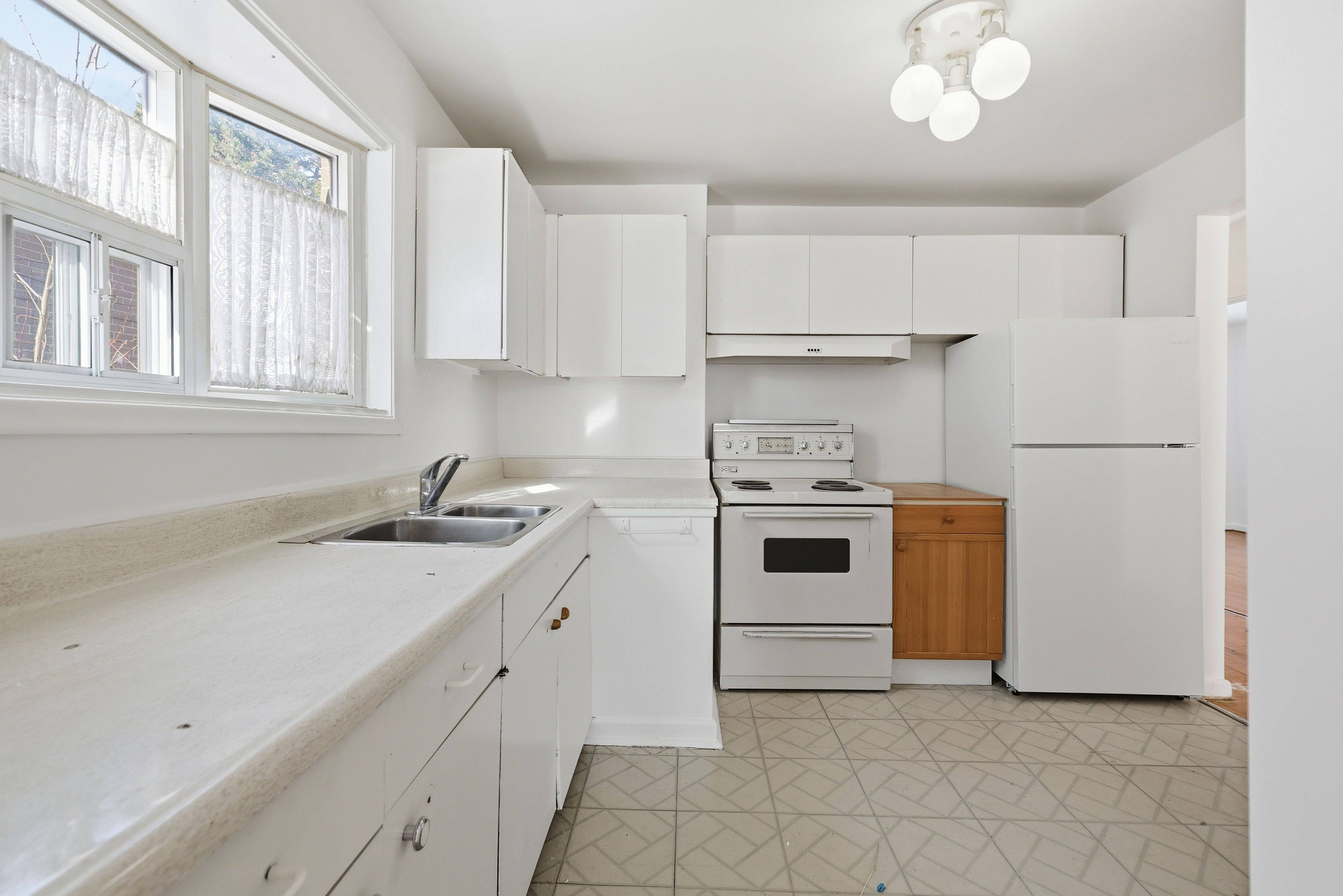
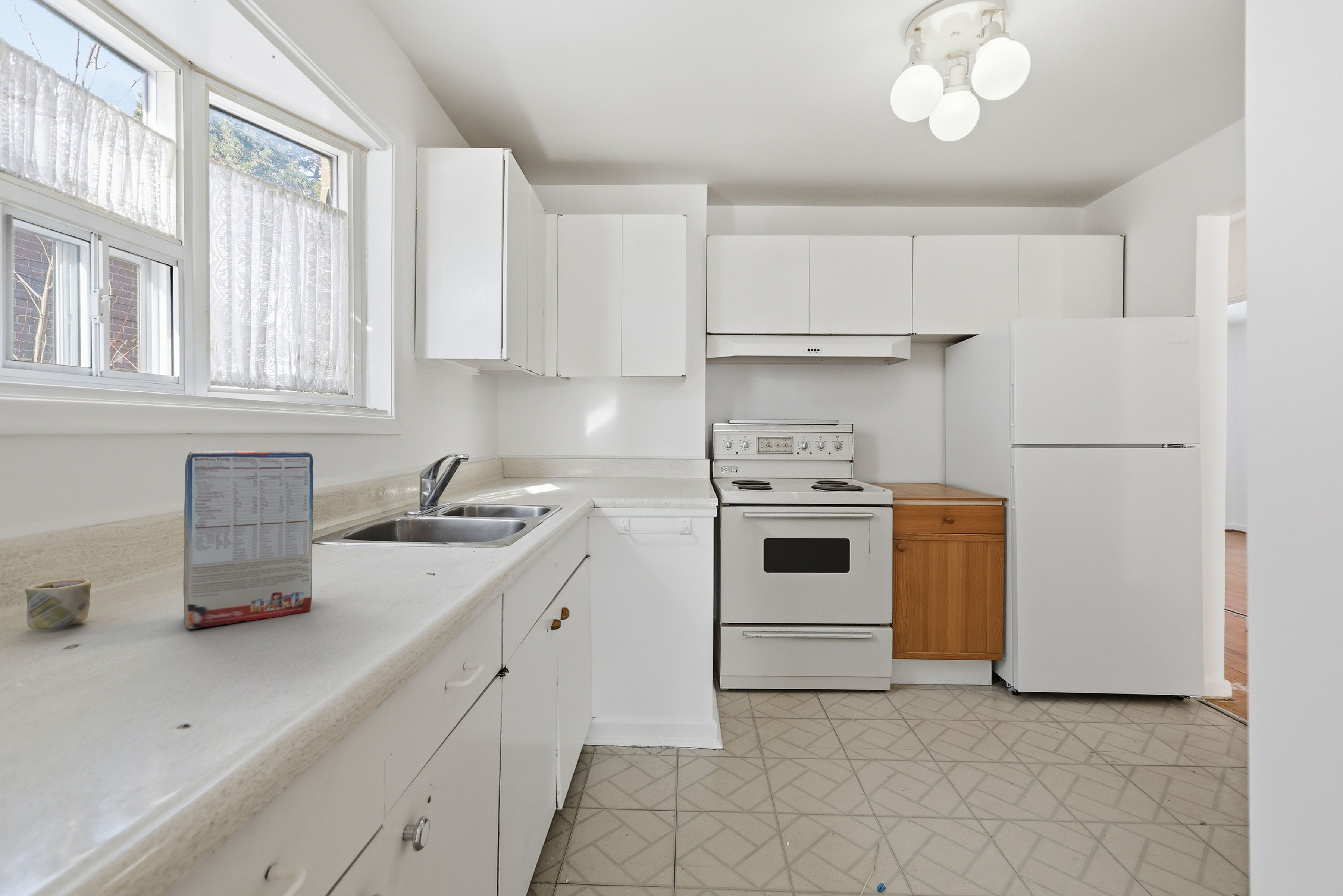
+ cereal box (184, 532)
